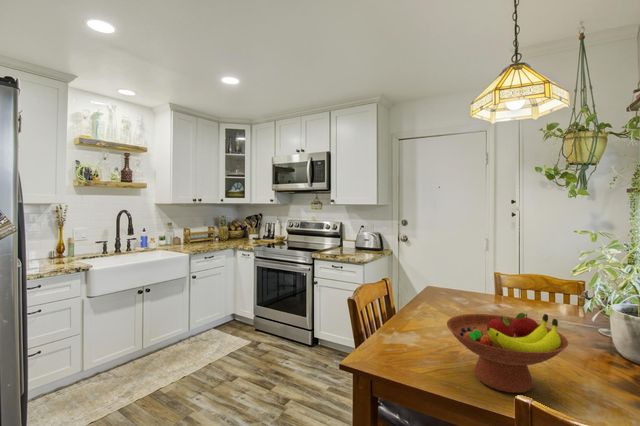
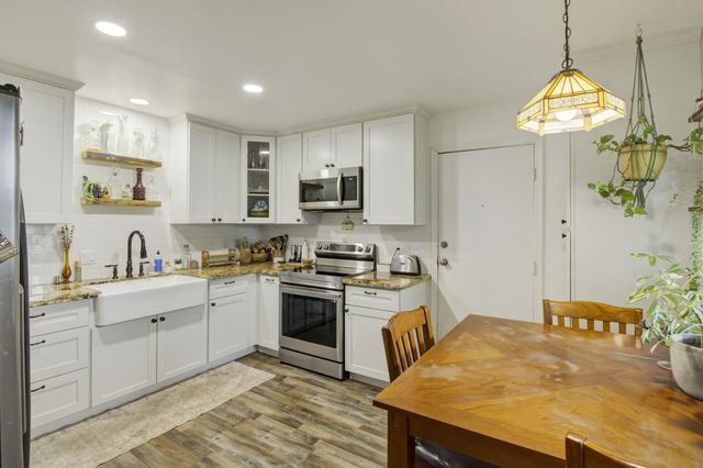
- fruit bowl (502, 345)
